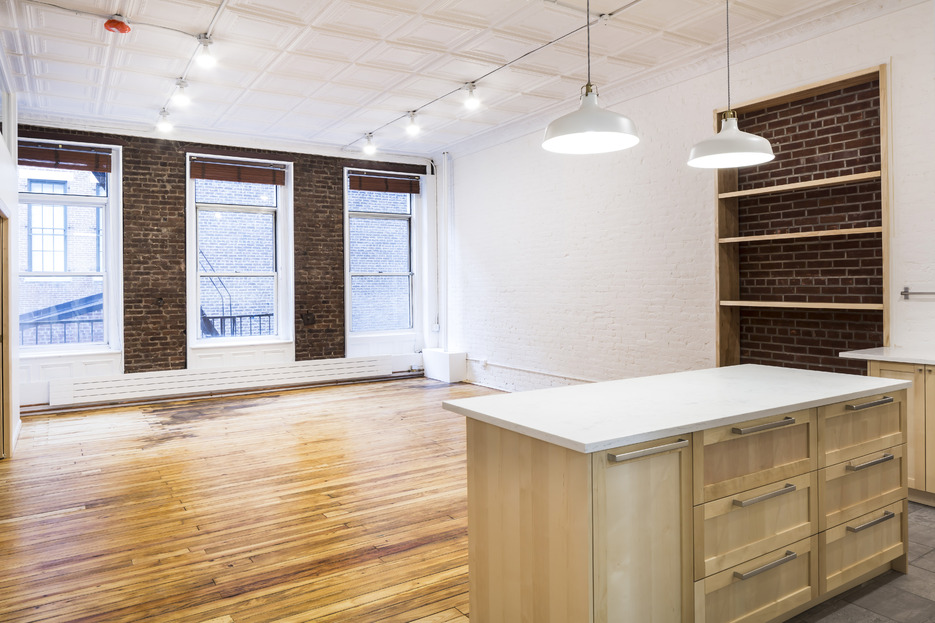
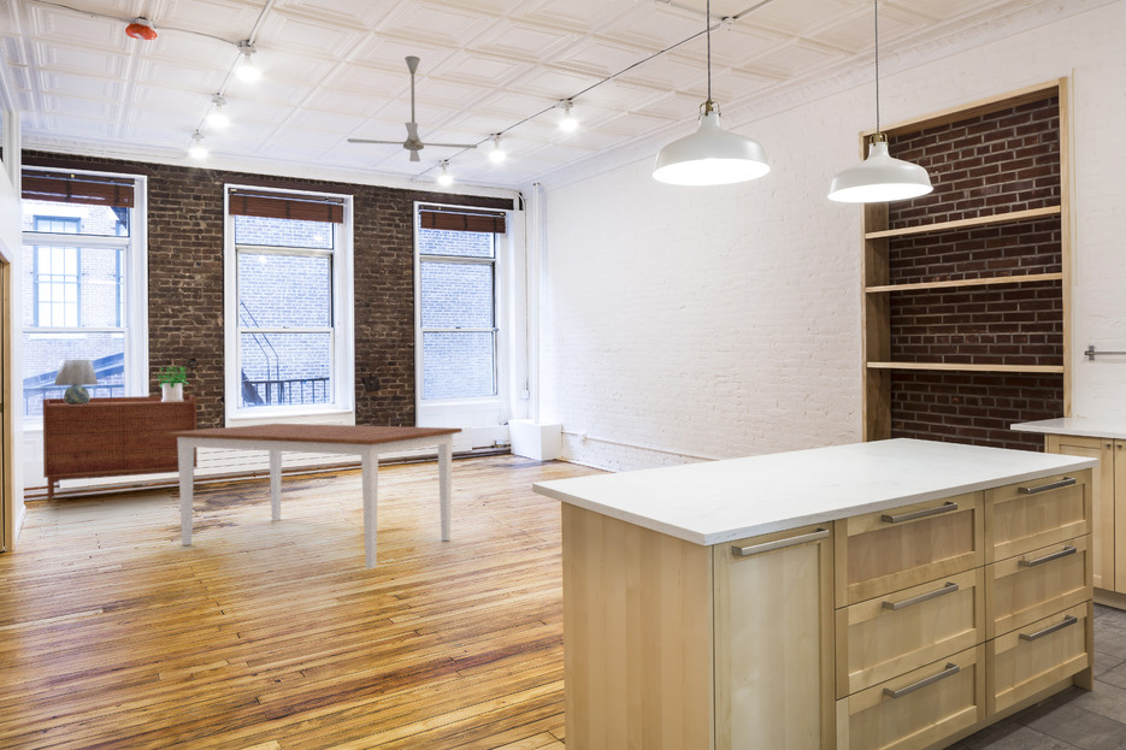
+ sideboard (123, 444)
+ ceiling fan (412, 104)
+ dining table (325, 453)
+ table lamp (76, 382)
+ potted plant (173, 383)
